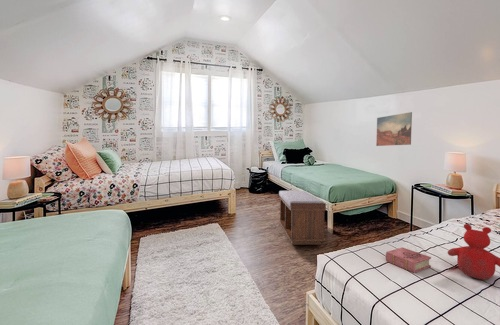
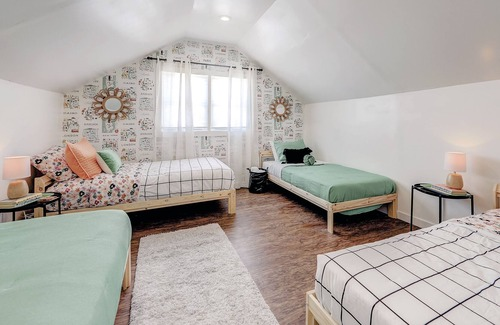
- wall art (392, 130)
- bench (298, 214)
- stuffed bear (476, 249)
- book (407, 259)
